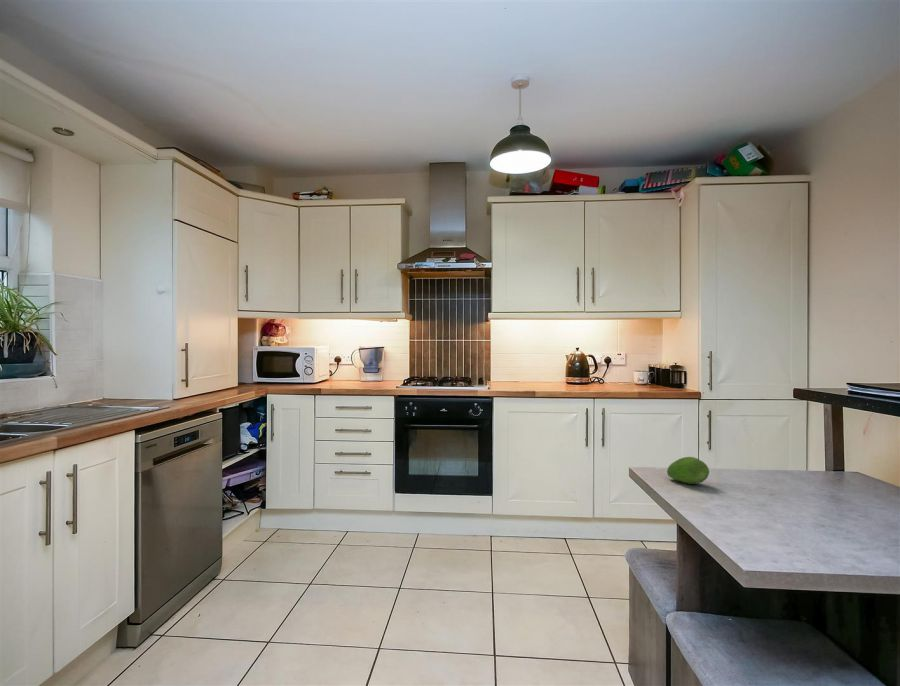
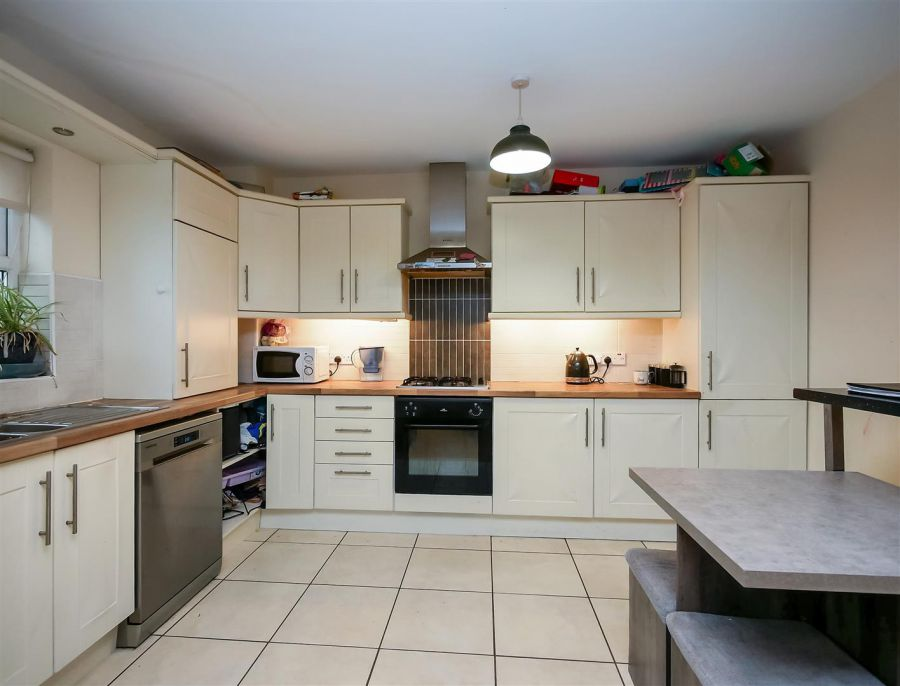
- fruit (687, 469)
